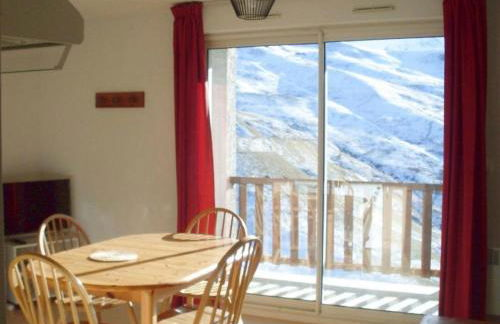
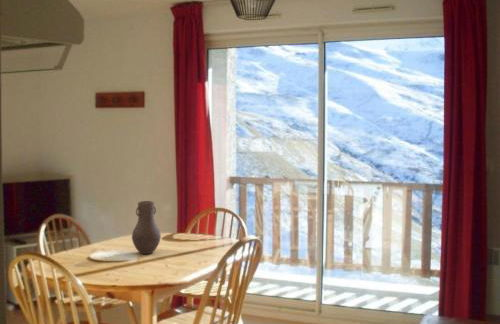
+ vase (146, 227)
